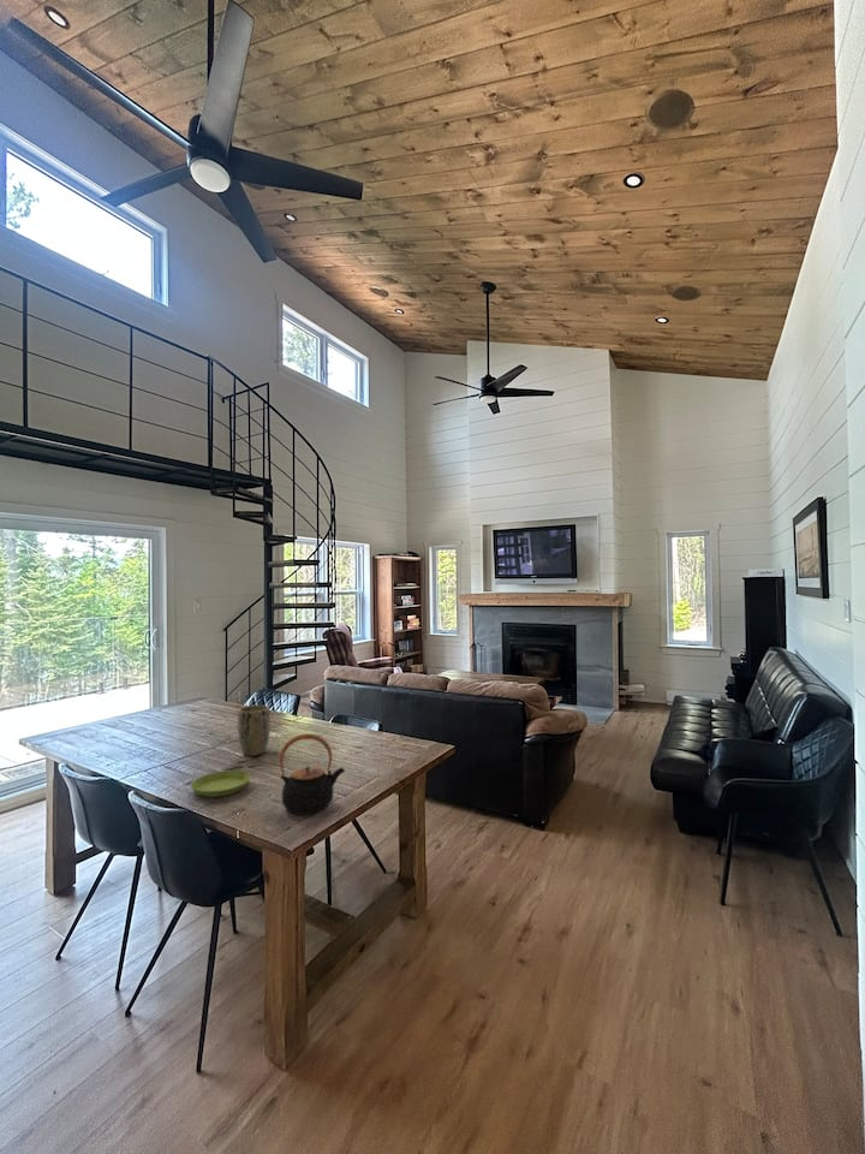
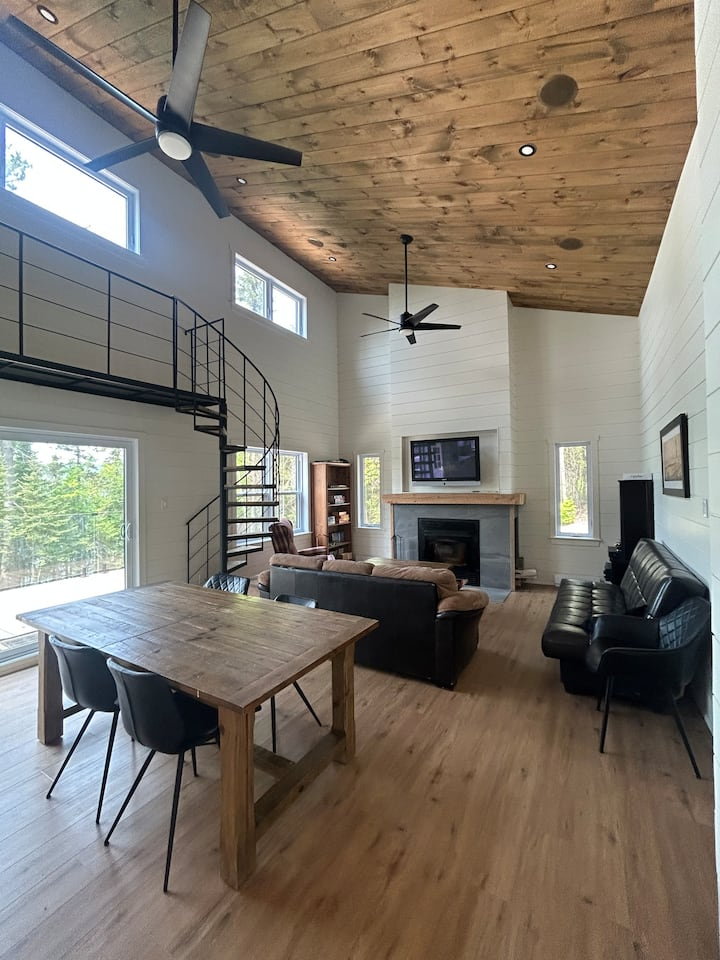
- plant pot (253, 730)
- teapot (312, 769)
- saucer (221, 784)
